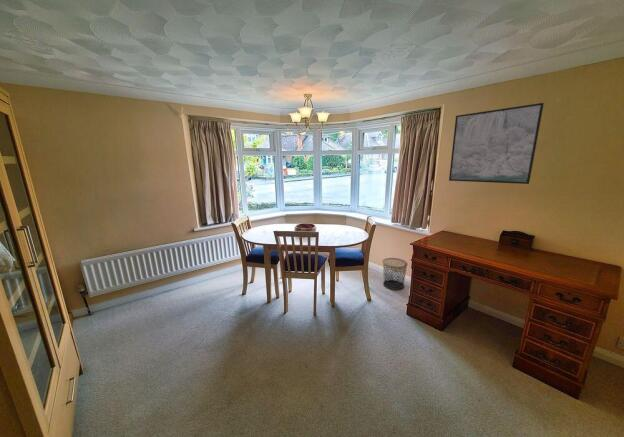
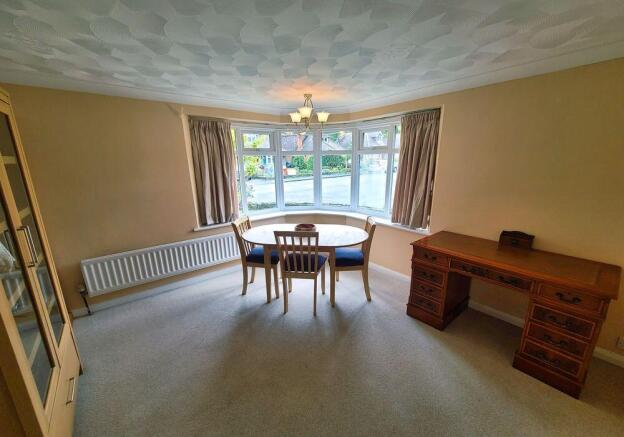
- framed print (489, 147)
- waste bin (394, 273)
